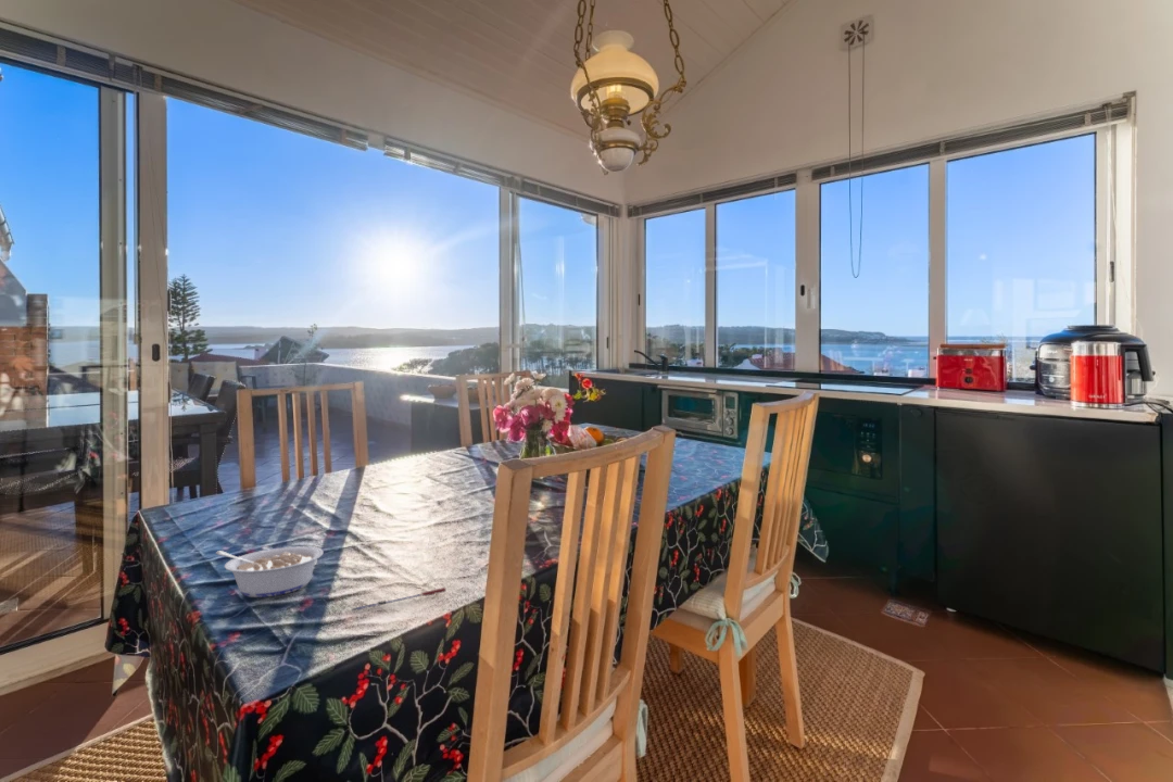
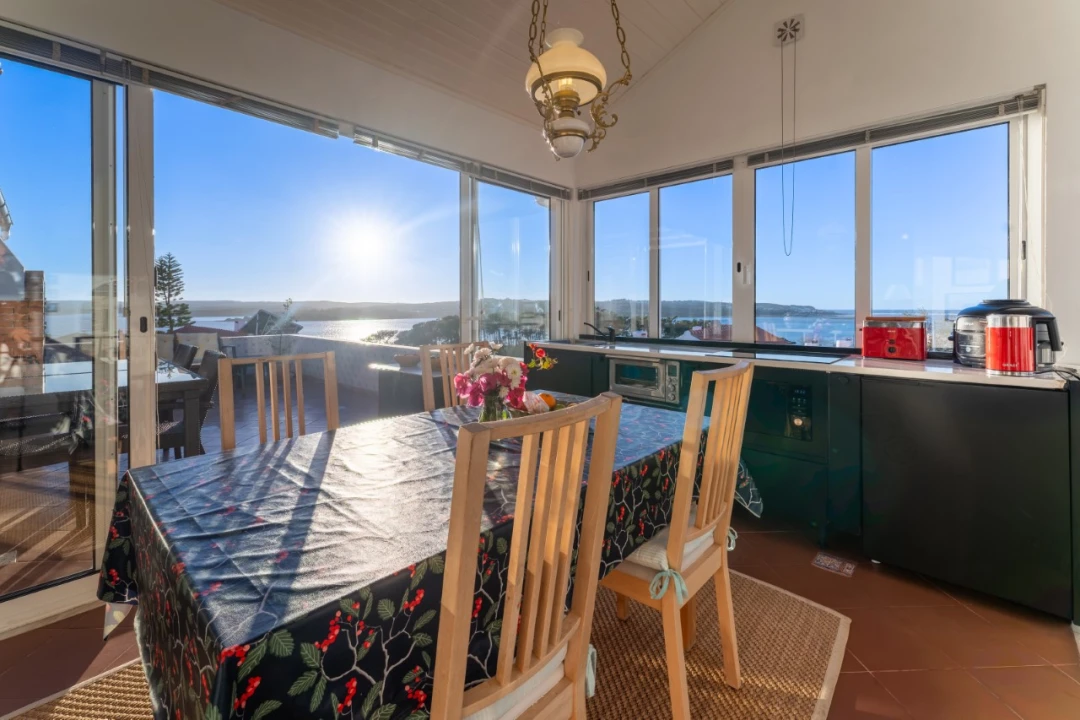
- legume (272, 570)
- pen (400, 598)
